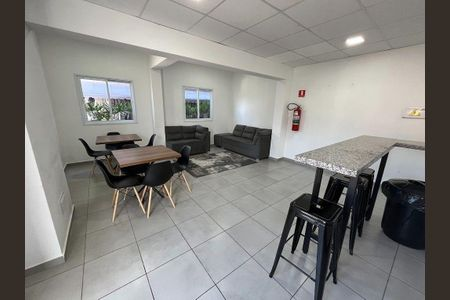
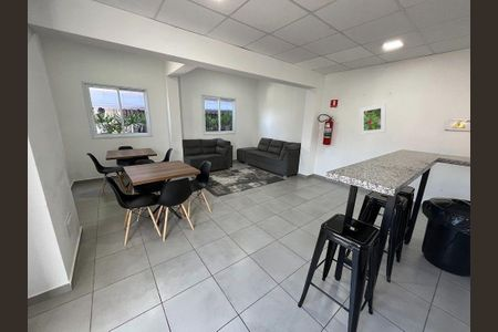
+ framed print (372, 120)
